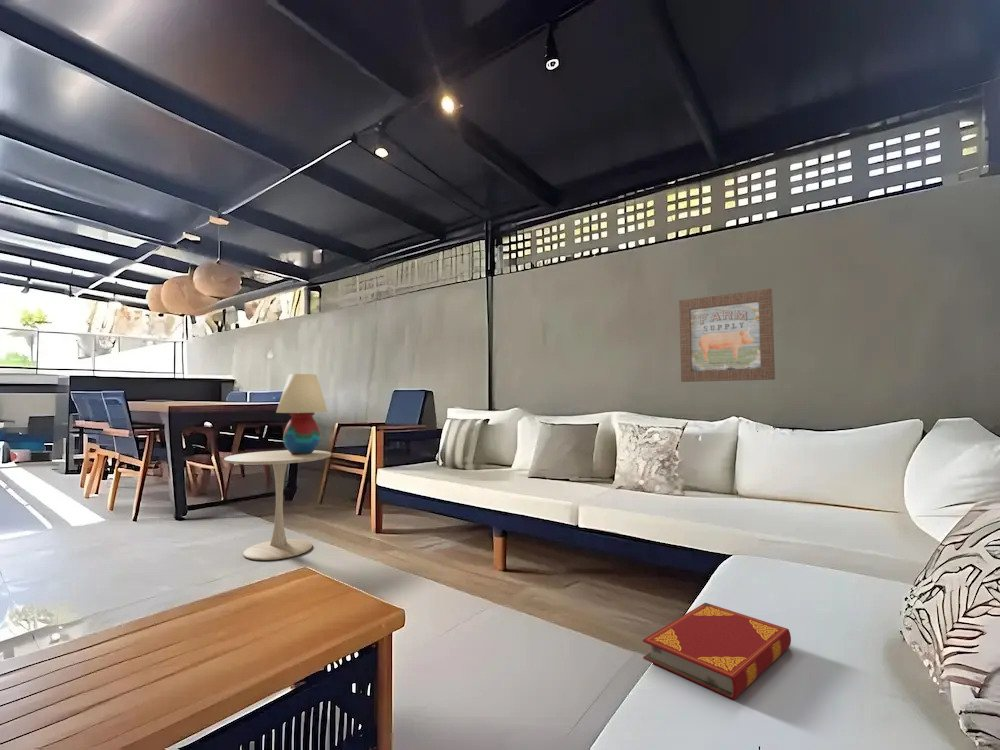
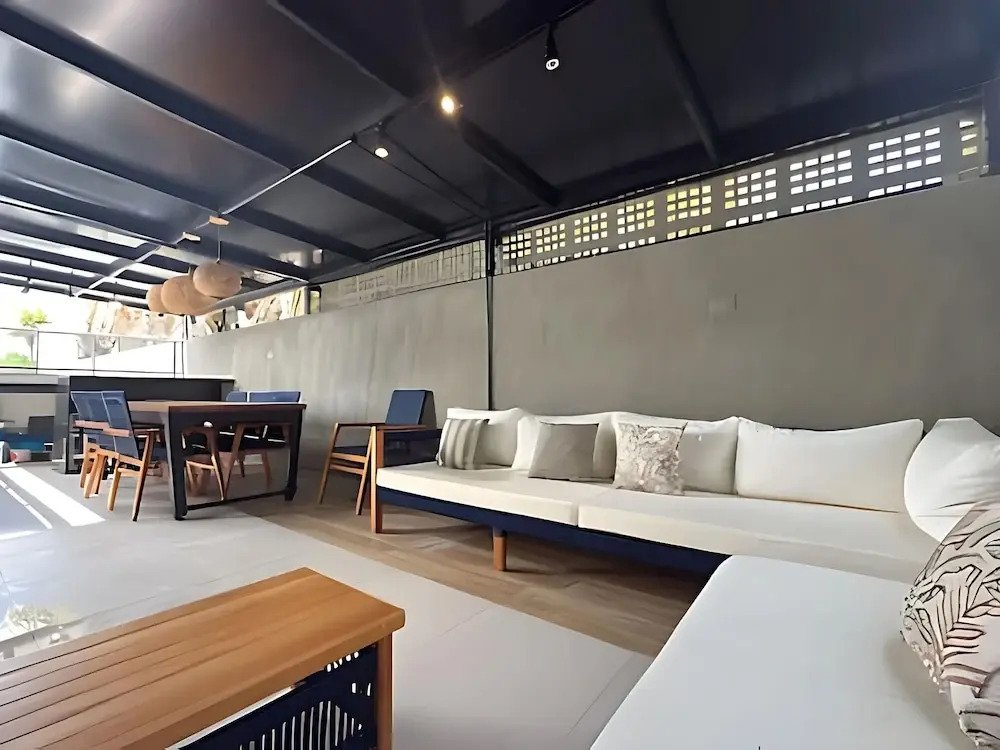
- hardback book (718, 643)
- side table (279, 502)
- wall art (724, 337)
- table lamp (302, 413)
